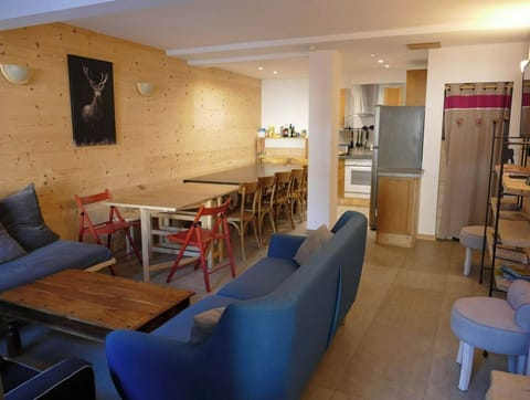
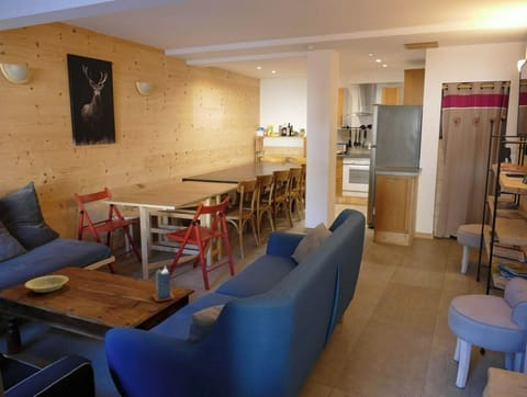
+ candle (162, 282)
+ bowl (47, 285)
